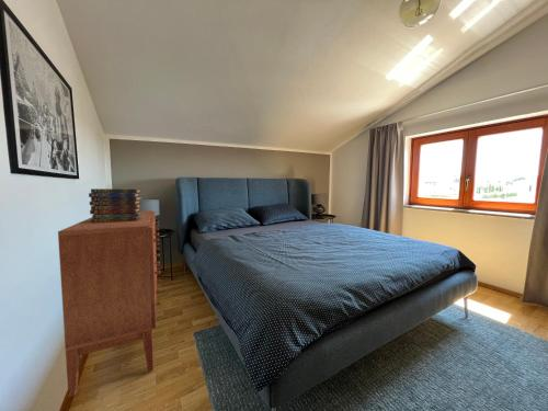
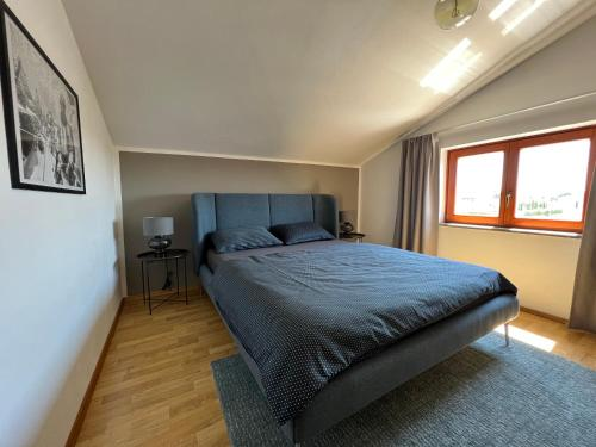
- book stack (118, 204)
- dresser (127, 274)
